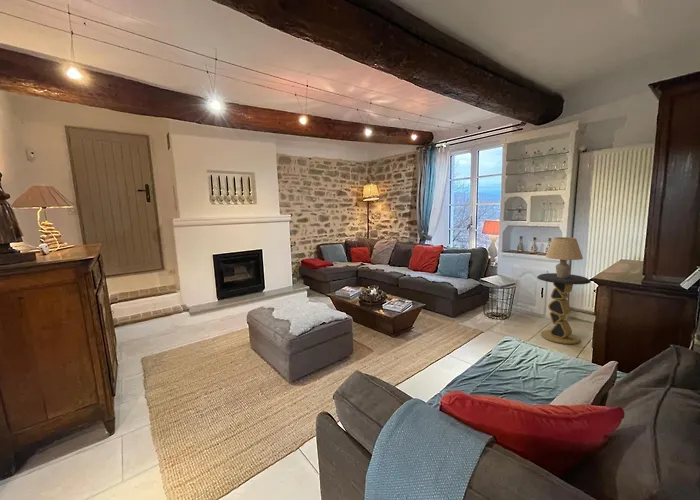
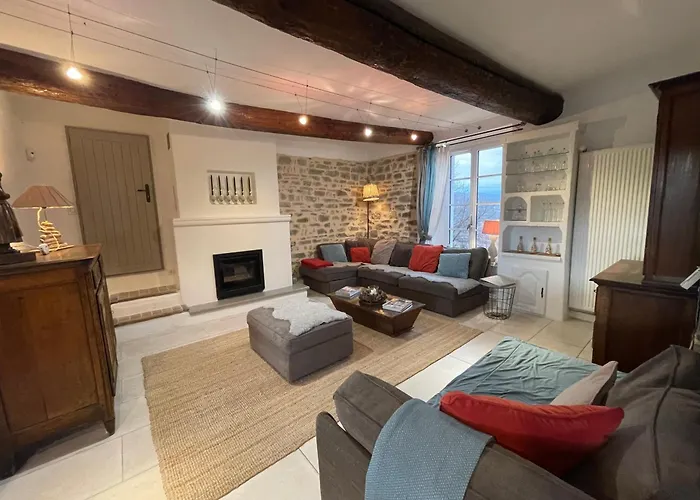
- table lamp (563, 257)
- side table (561, 307)
